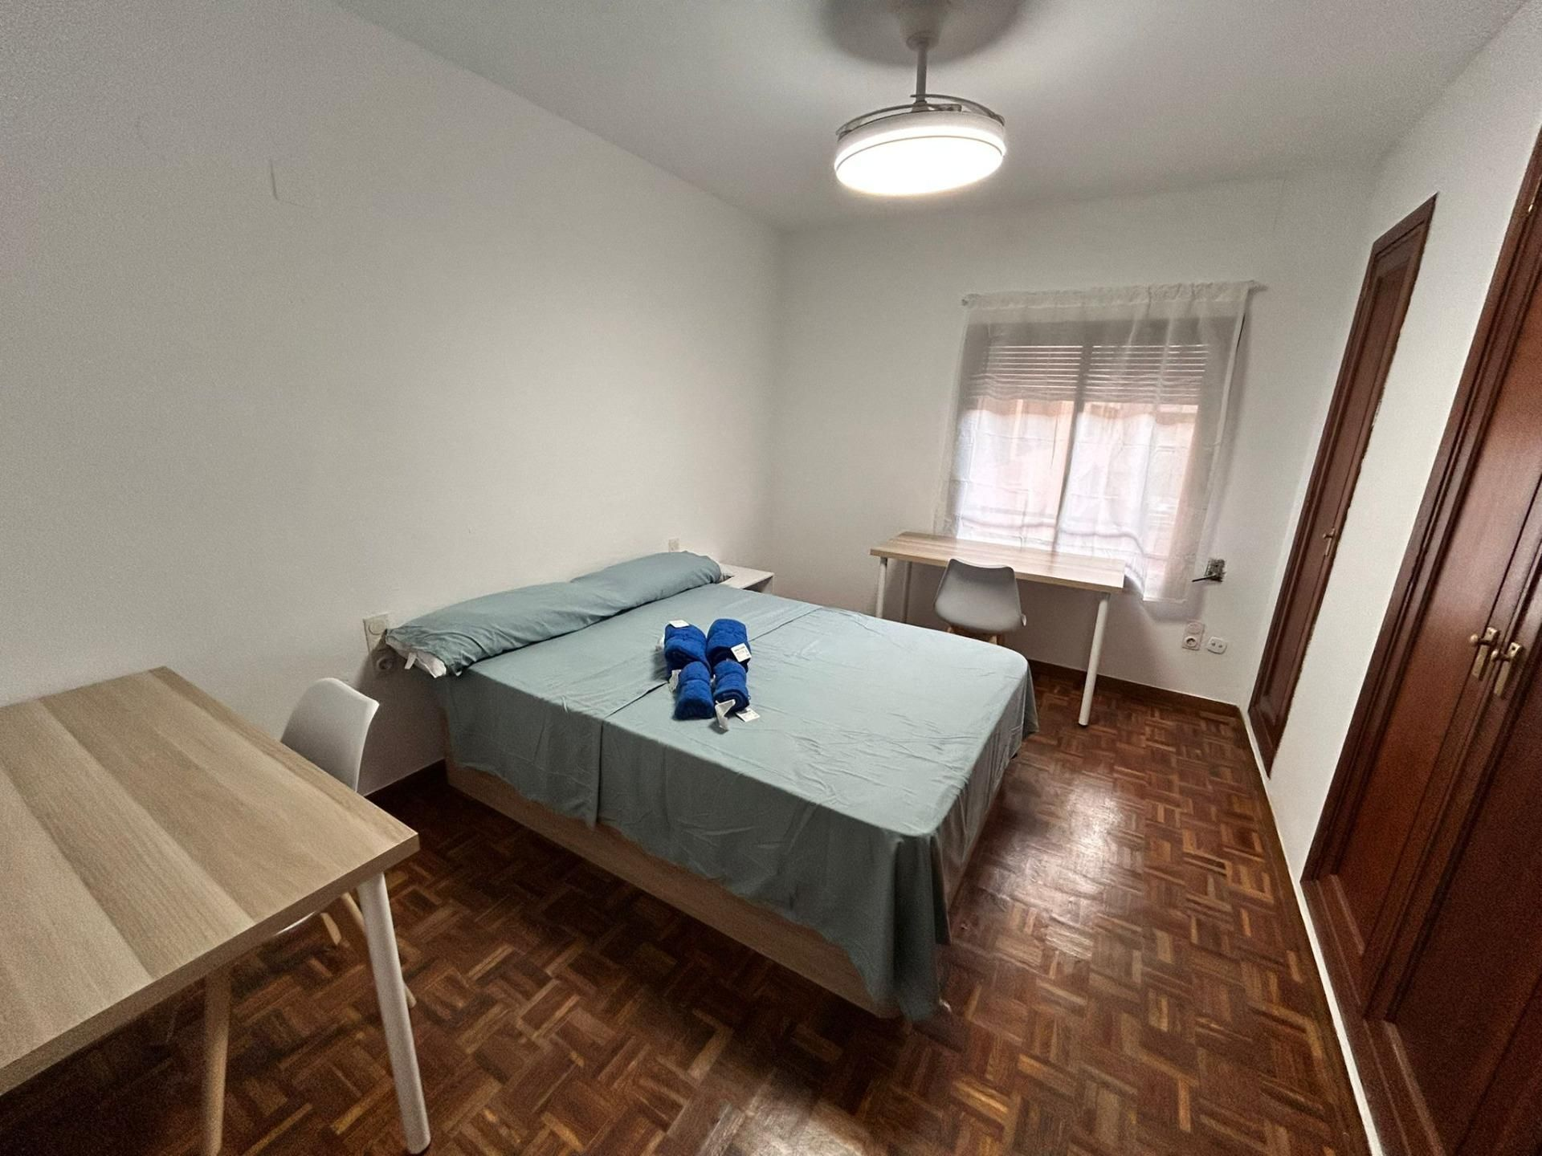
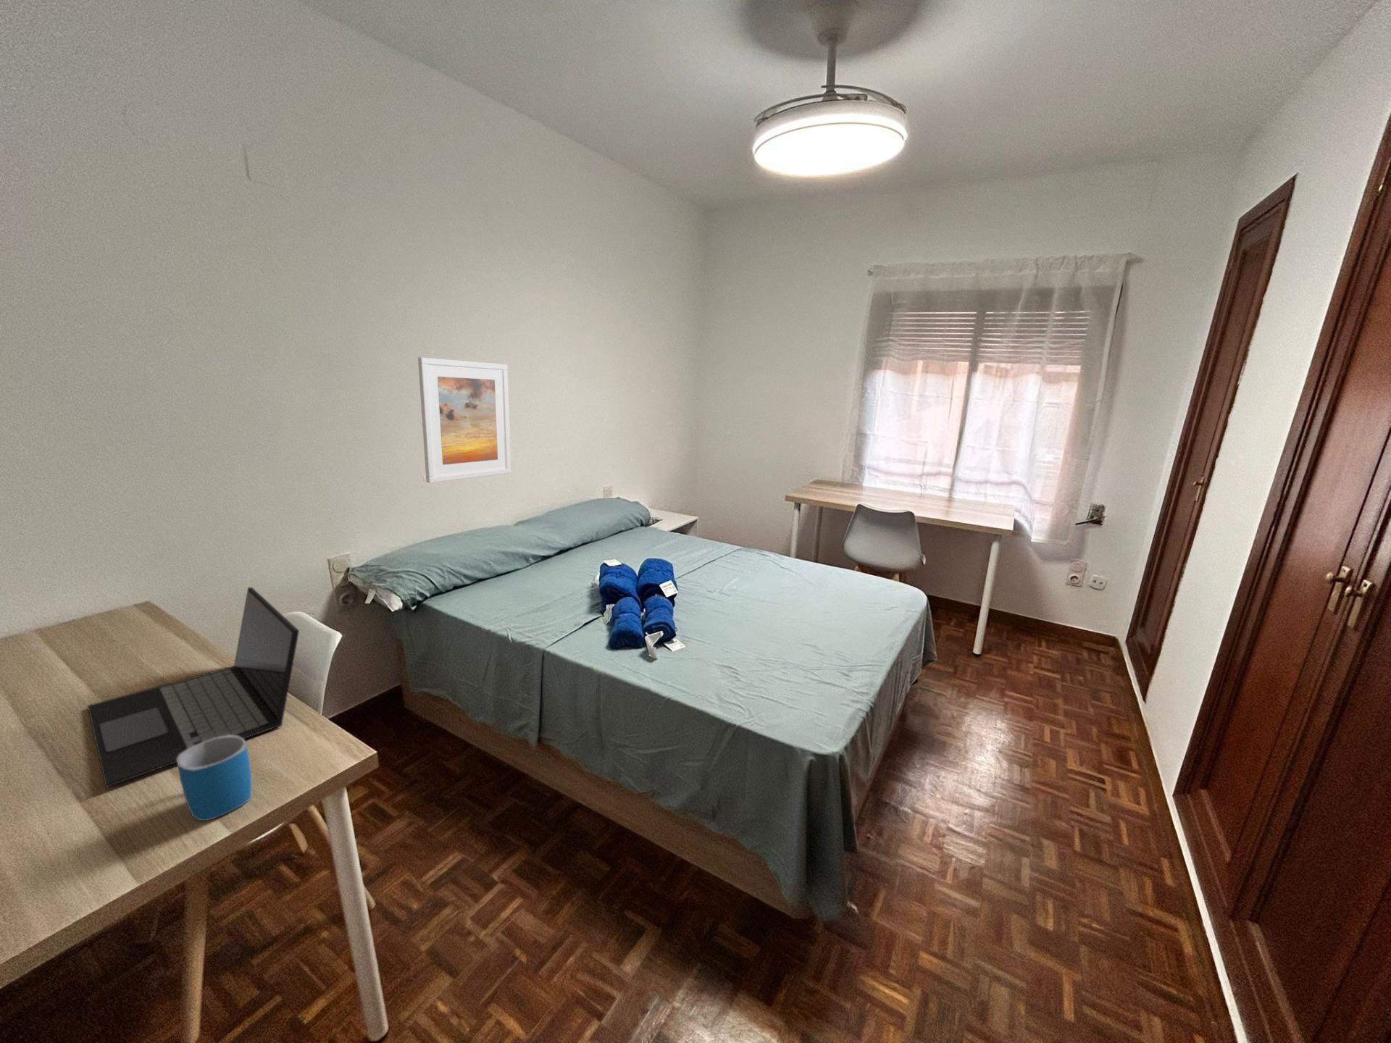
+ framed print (469, 420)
+ laptop (194, 676)
+ mug (212, 772)
